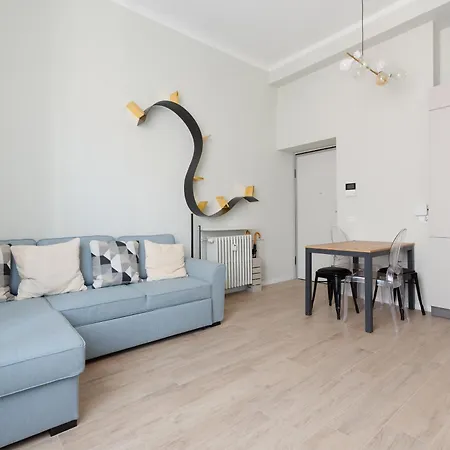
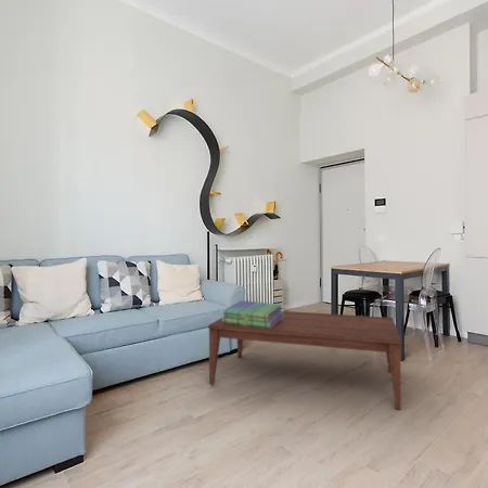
+ coffee table (304, 344)
+ stack of books (253, 314)
